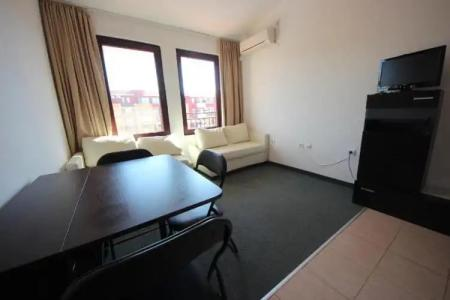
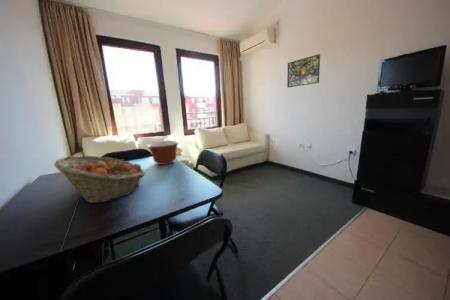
+ fruit basket (105, 172)
+ mixing bowl (164, 153)
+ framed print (302, 72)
